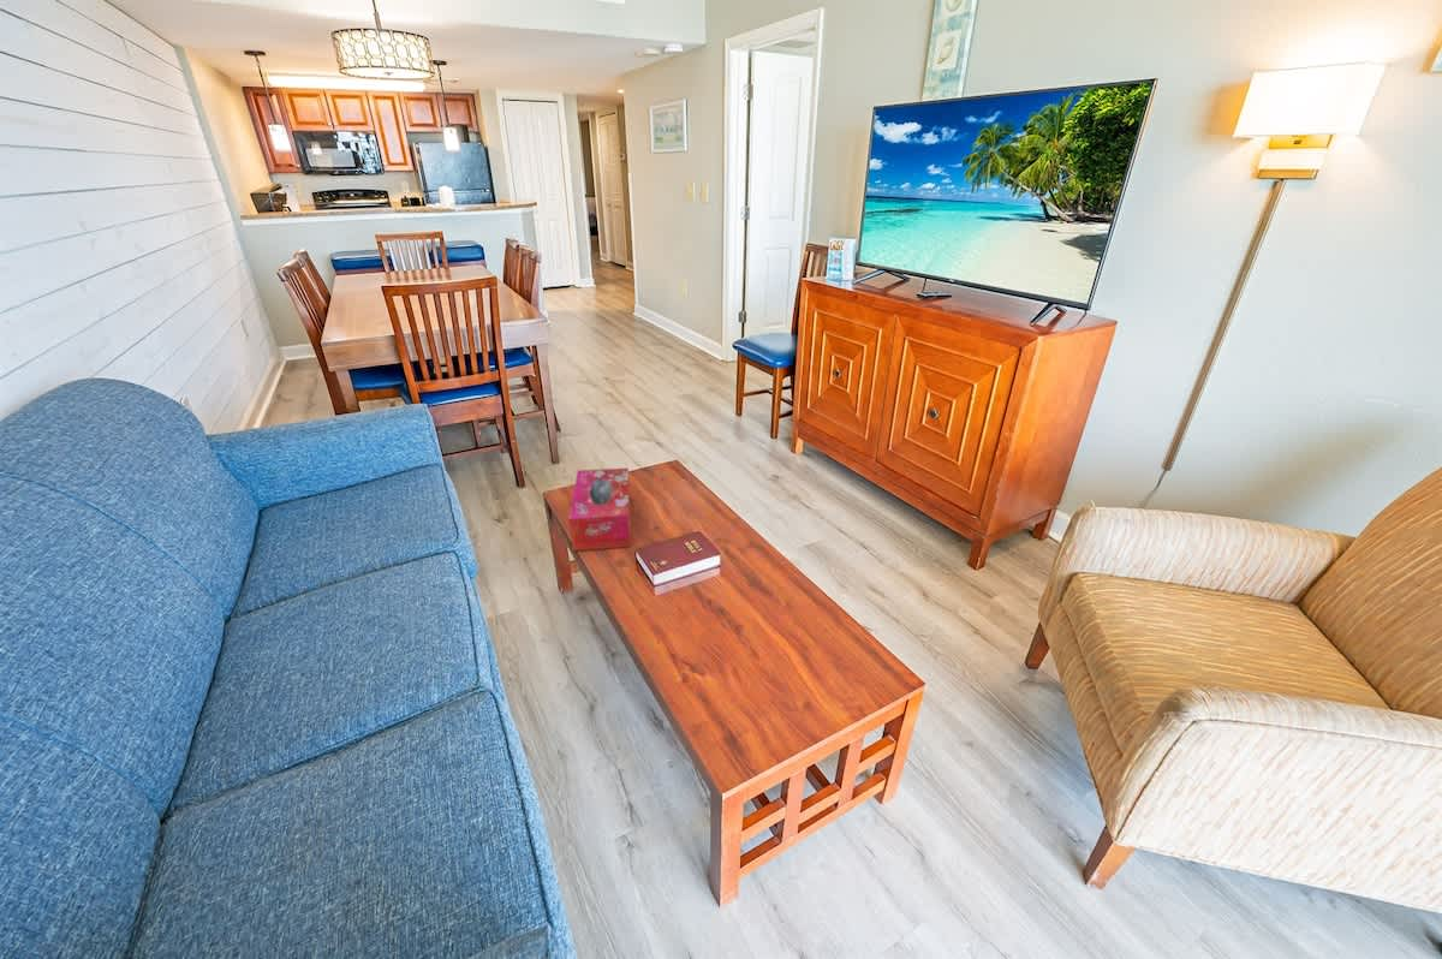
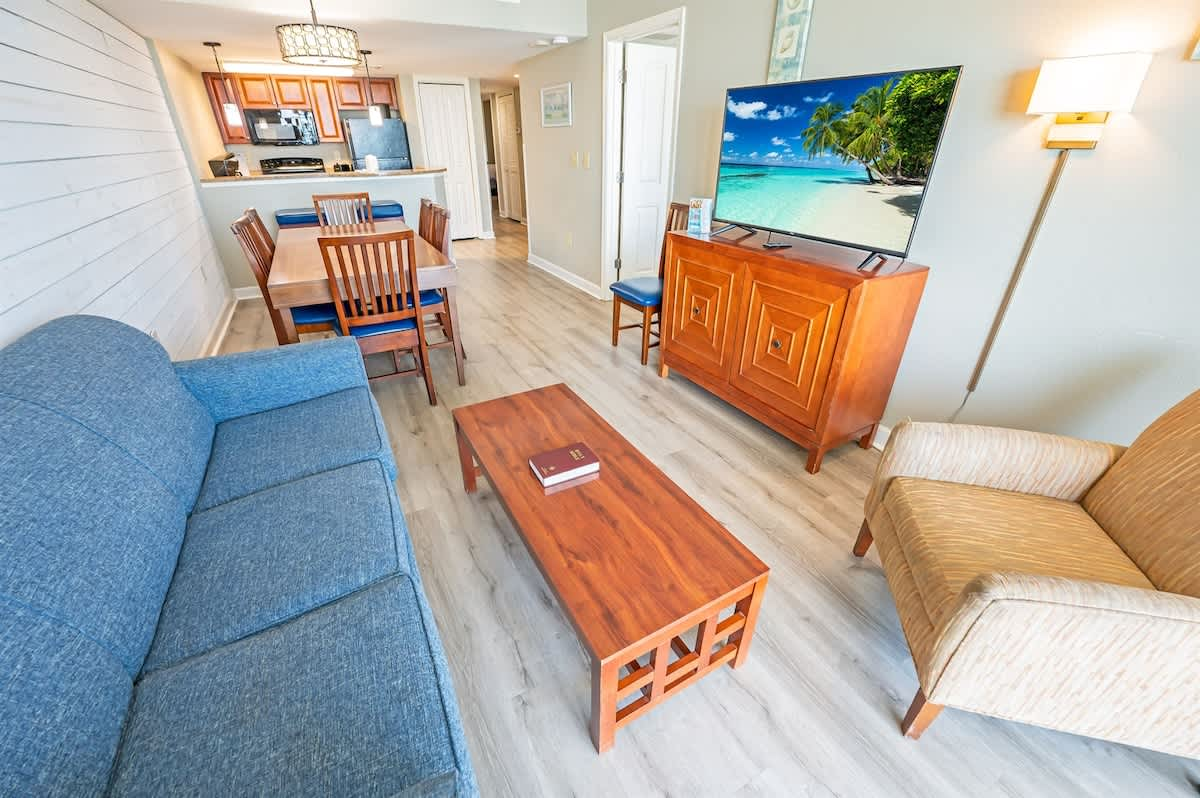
- tissue box (602, 506)
